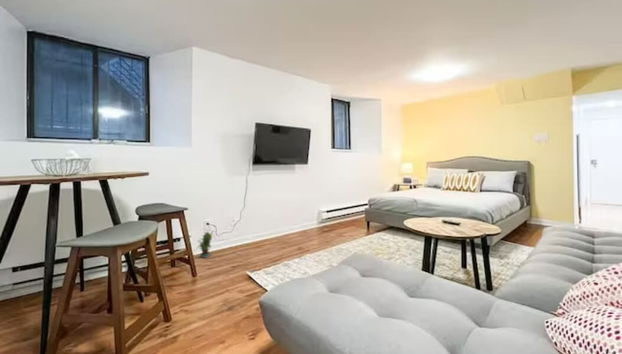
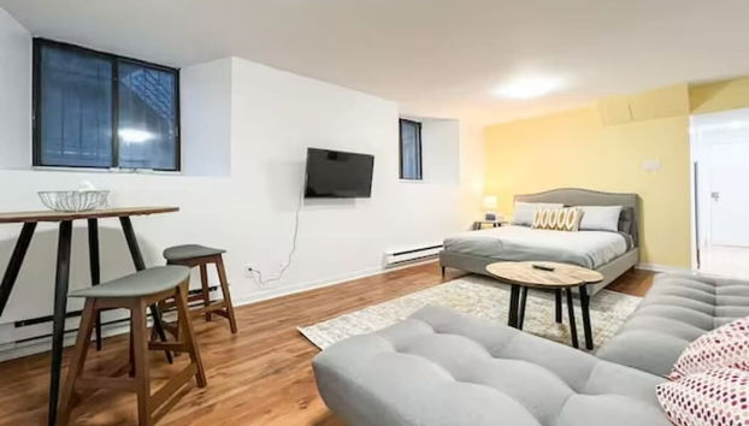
- potted plant (205, 243)
